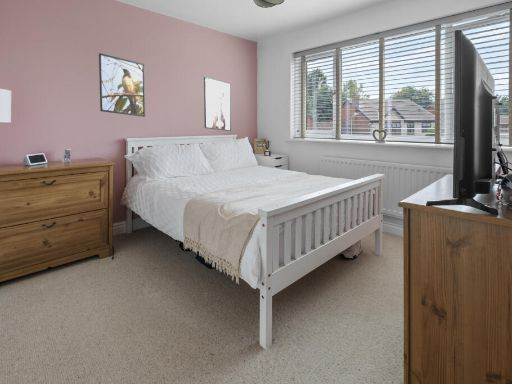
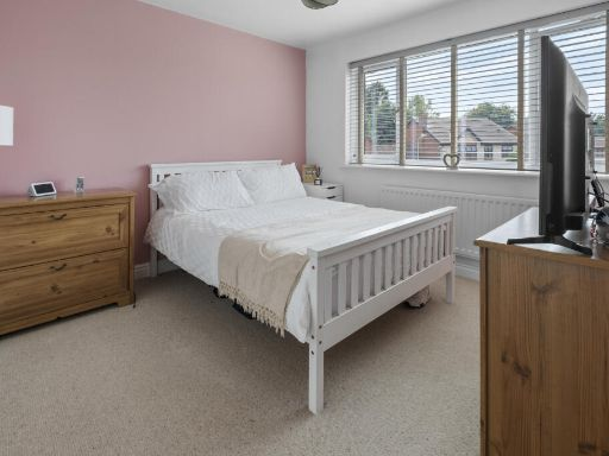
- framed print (123, 86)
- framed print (218, 105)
